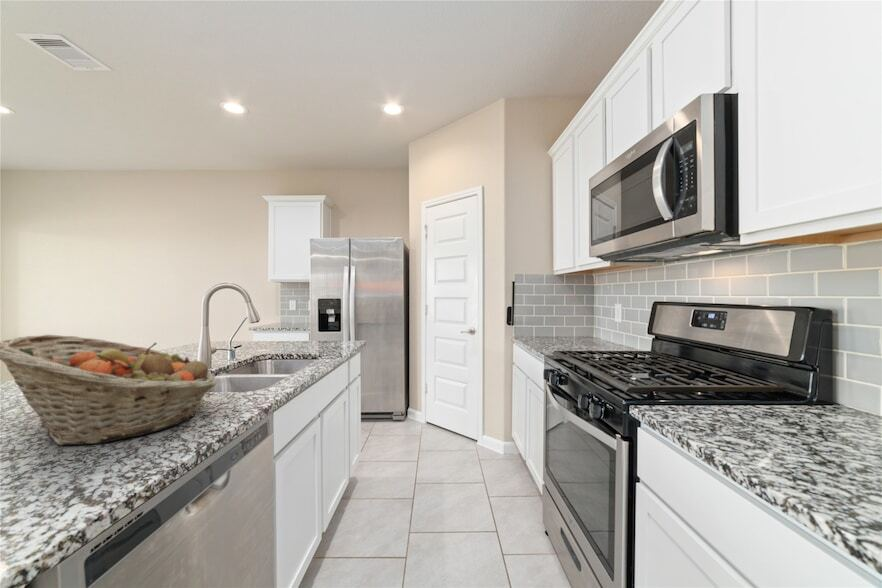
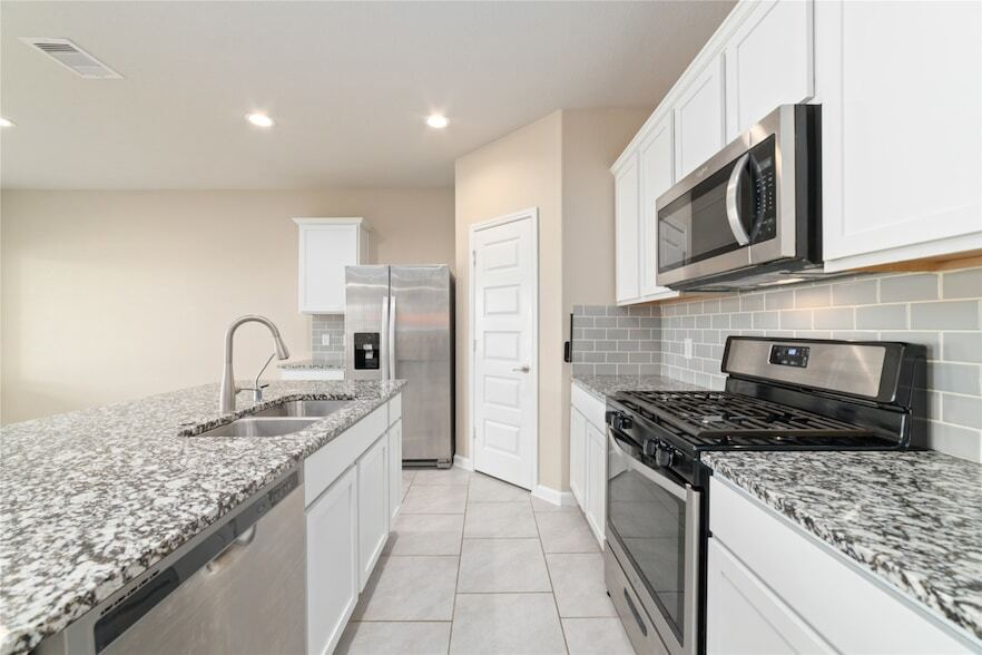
- fruit basket (120, 376)
